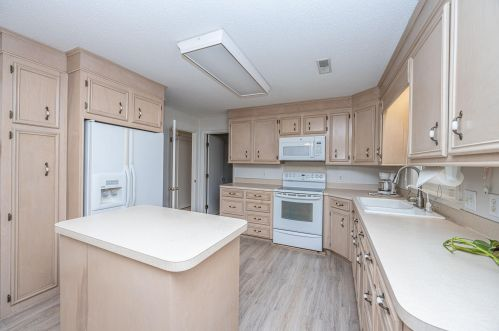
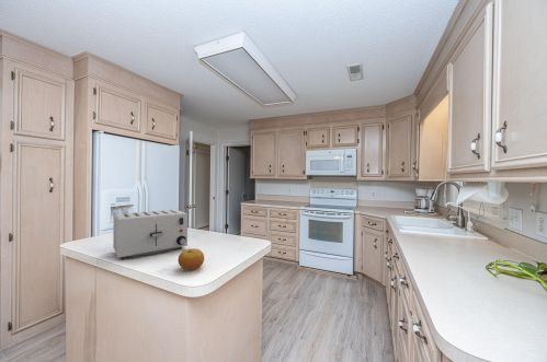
+ toaster (151, 232)
+ fruit (191, 258)
